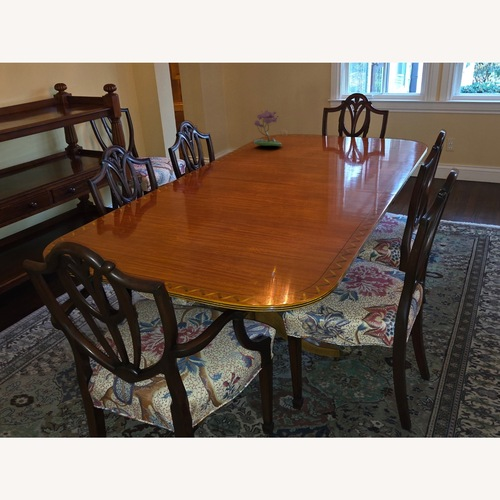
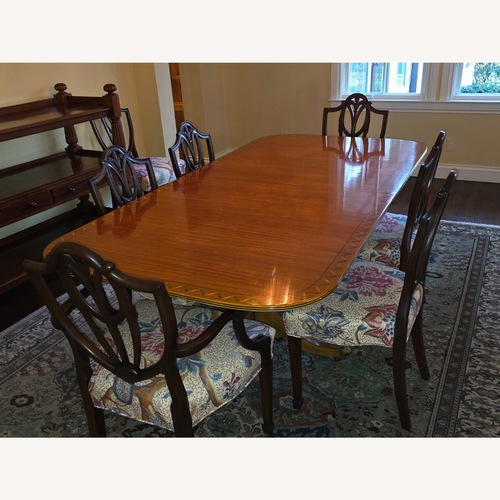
- flower arrangement (269, 125)
